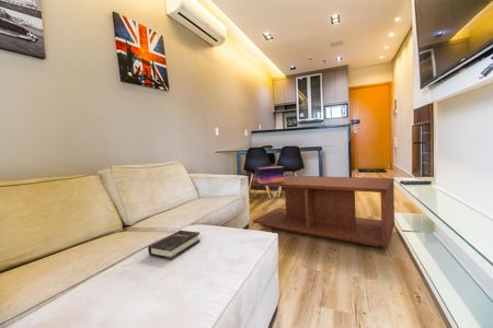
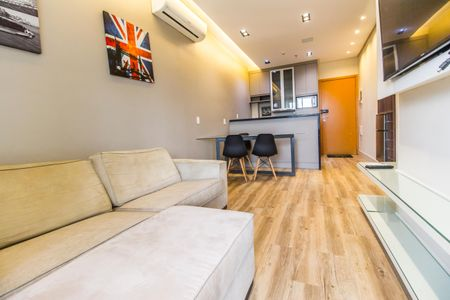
- coffee table (318, 204)
- hardback book (175, 243)
- decorative box (268, 174)
